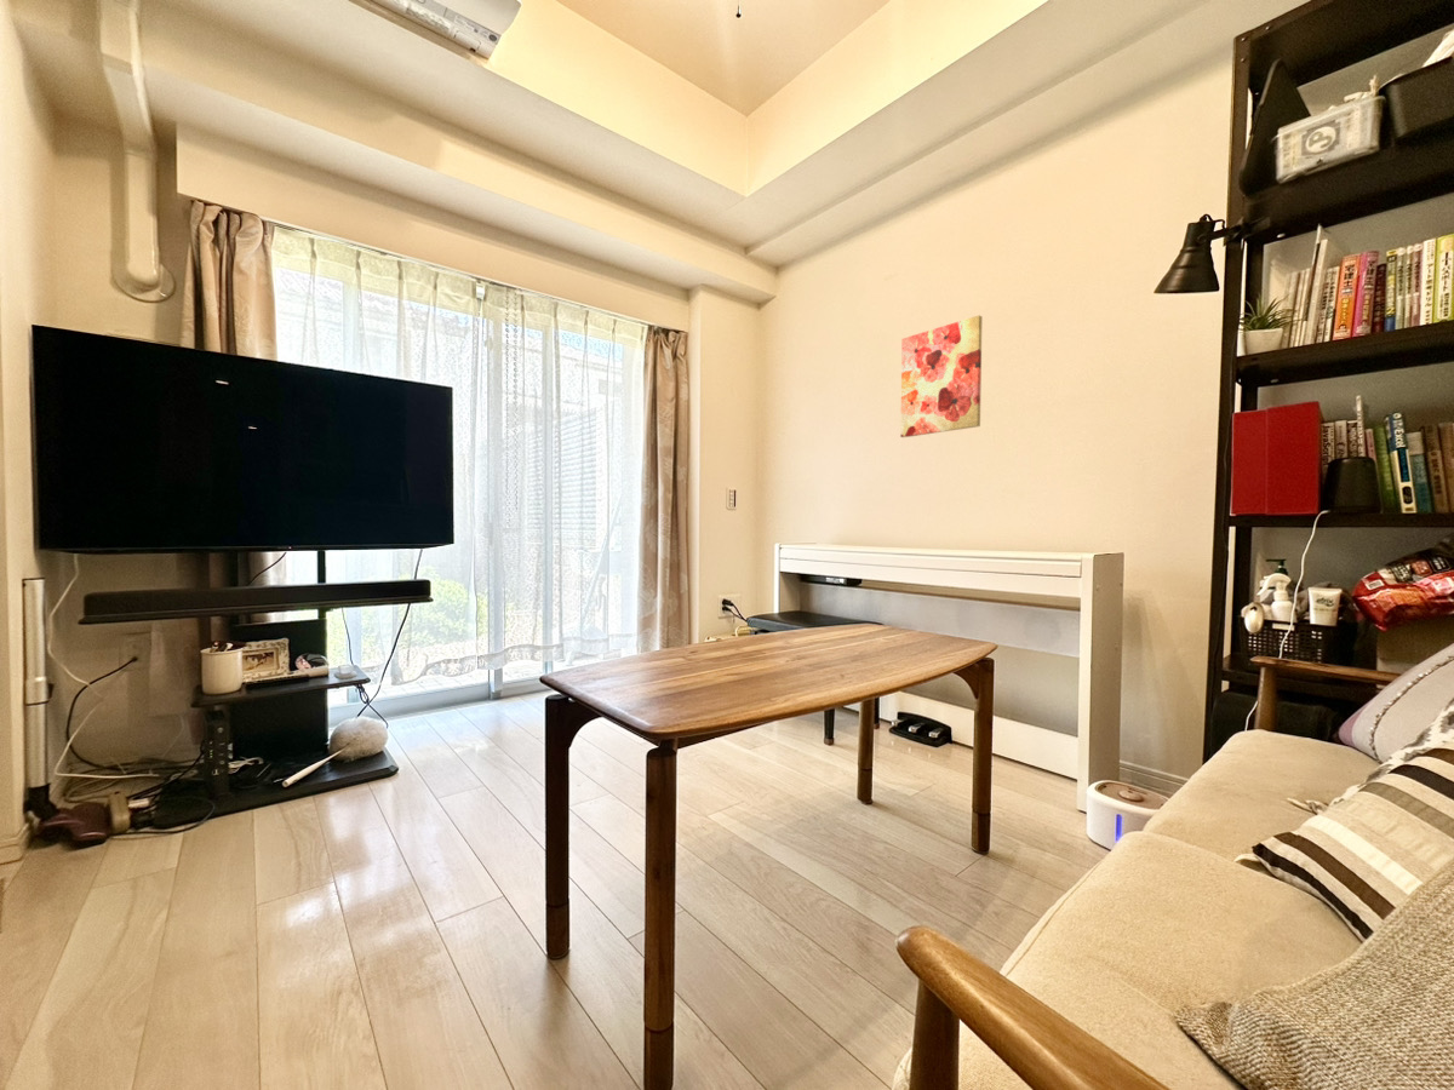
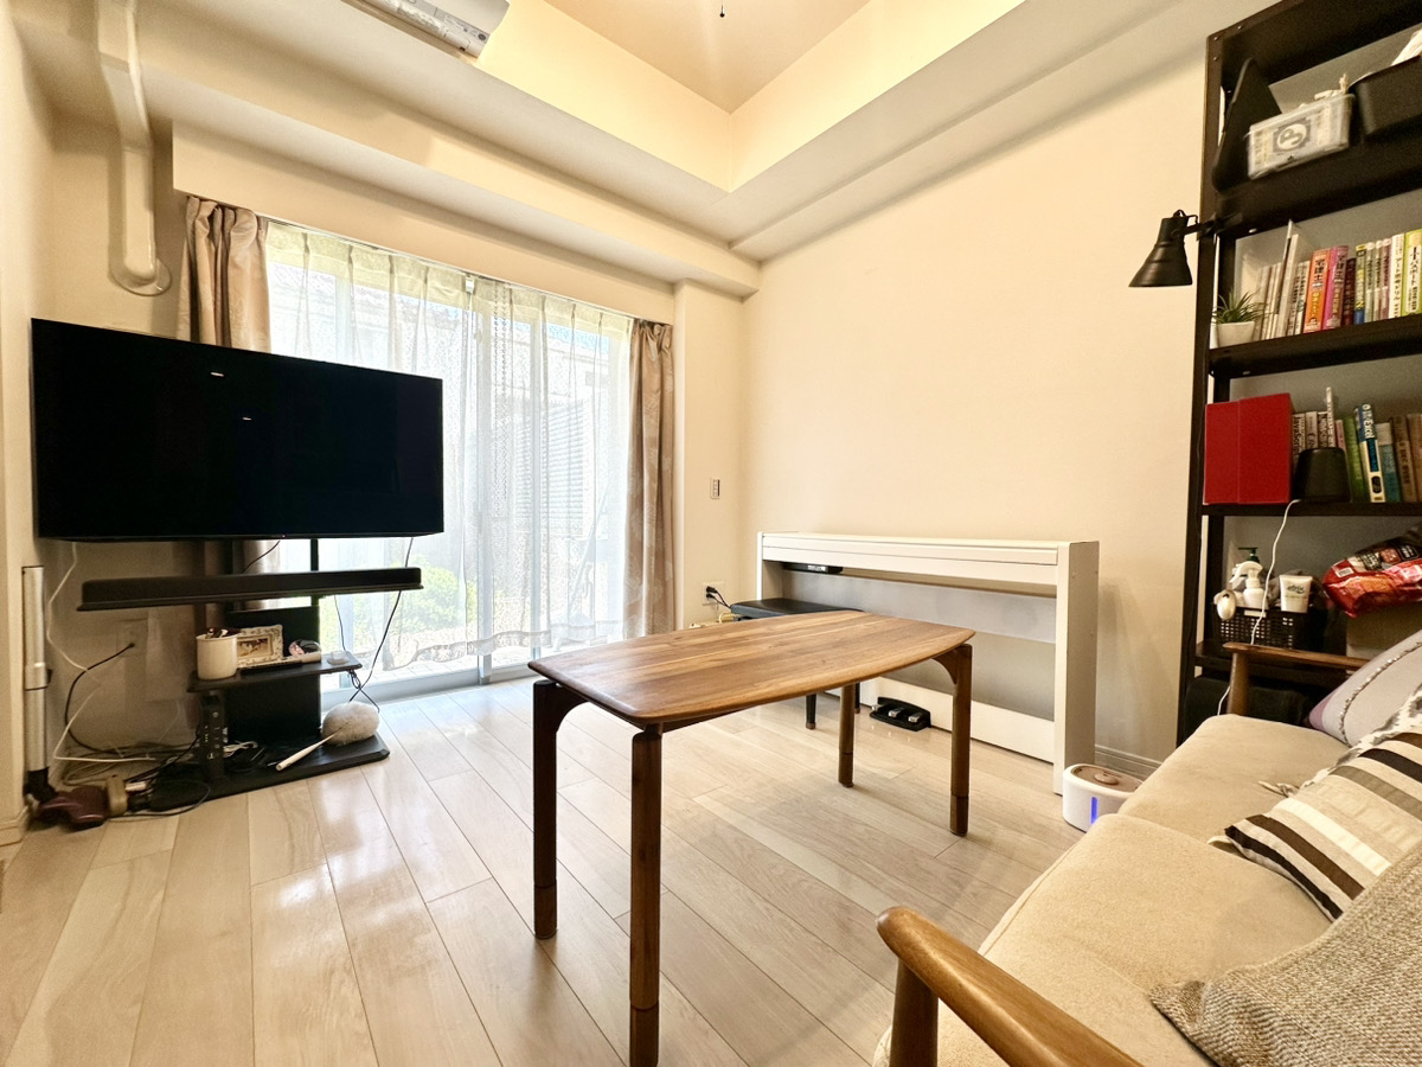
- wall art (938, 379)
